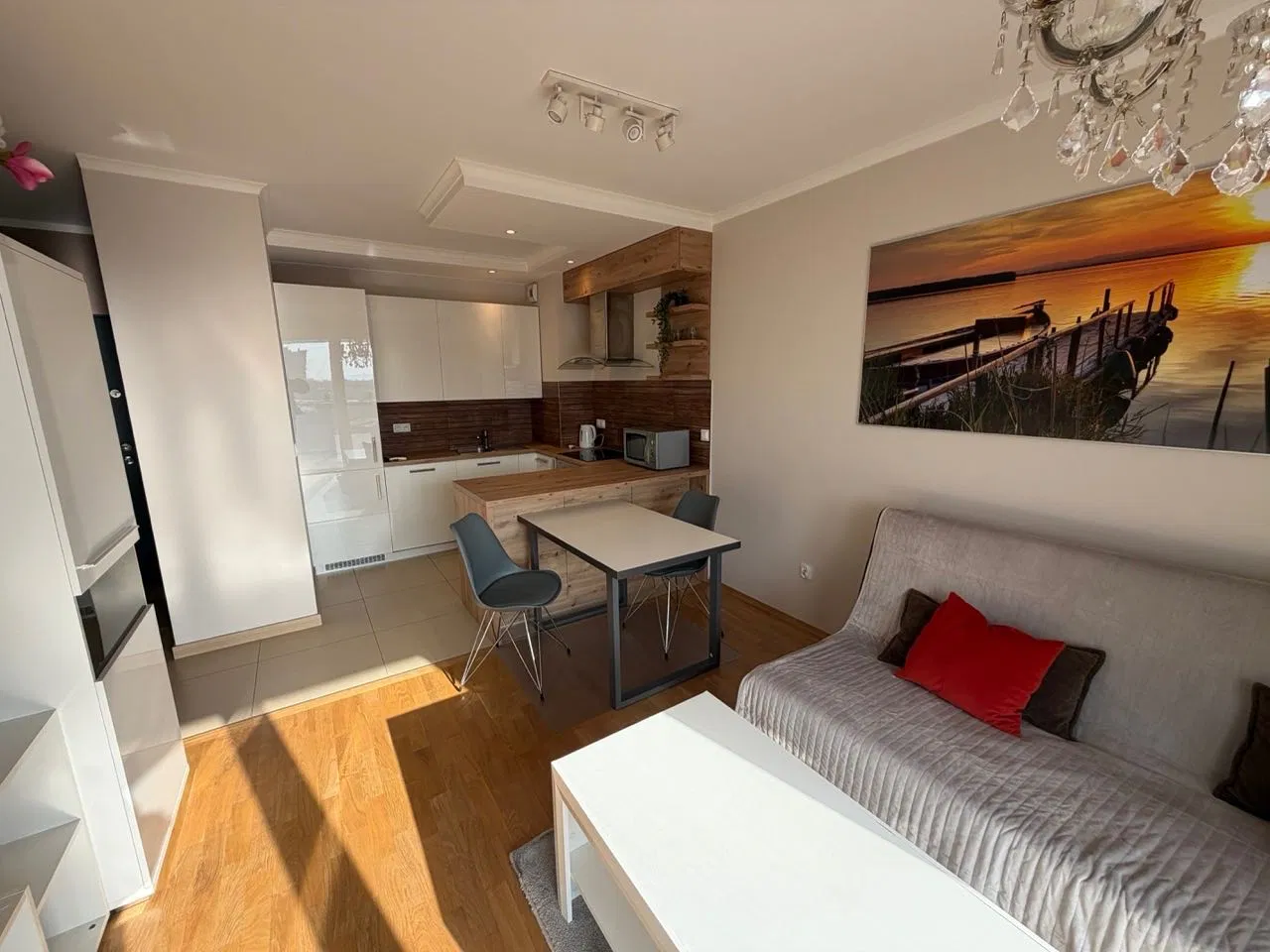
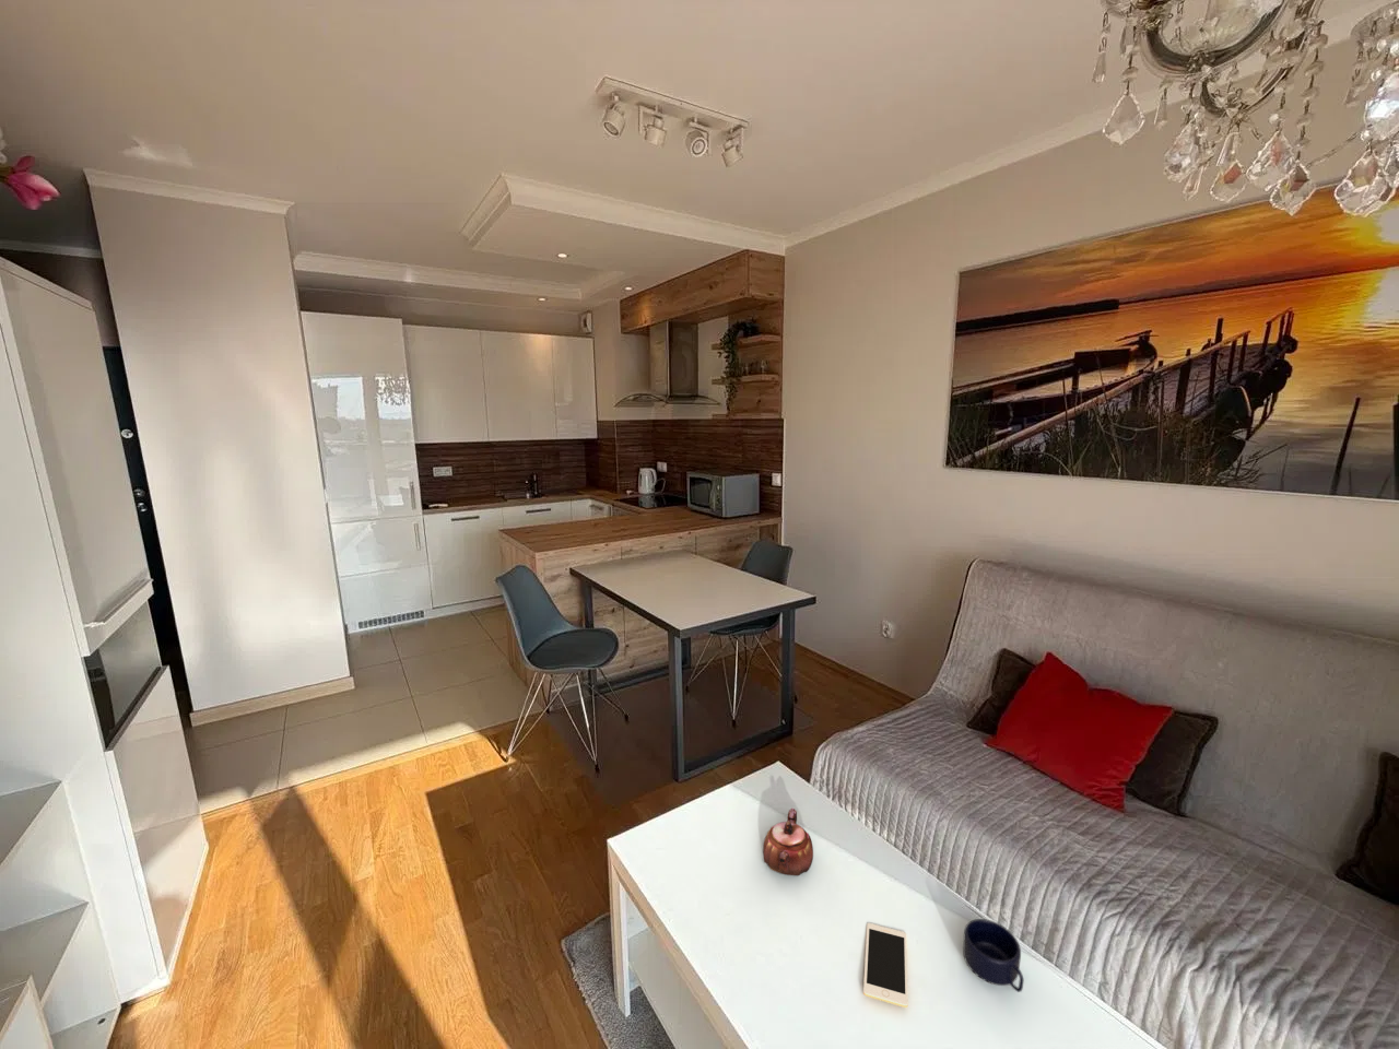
+ cell phone (886, 962)
+ mug (995, 959)
+ teapot (788, 840)
